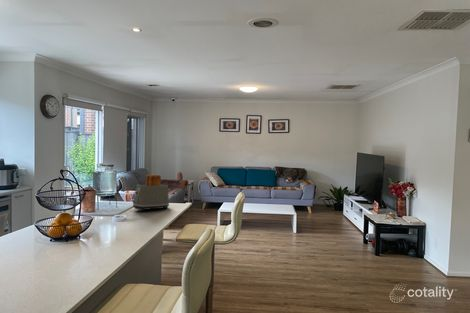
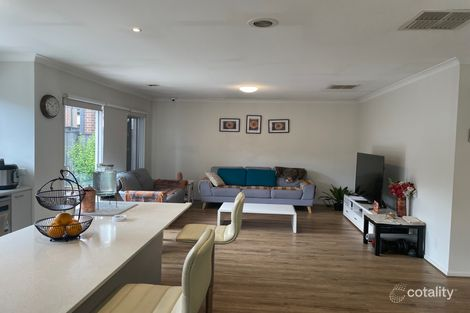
- toaster (151, 191)
